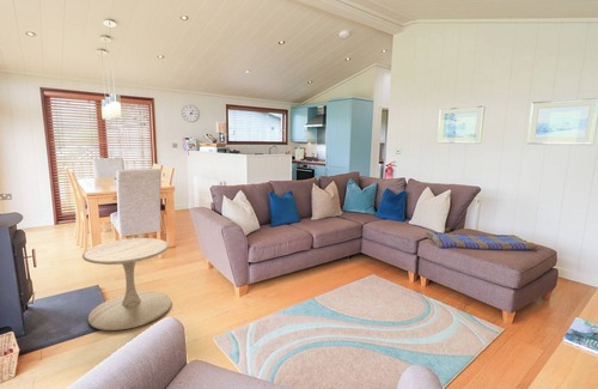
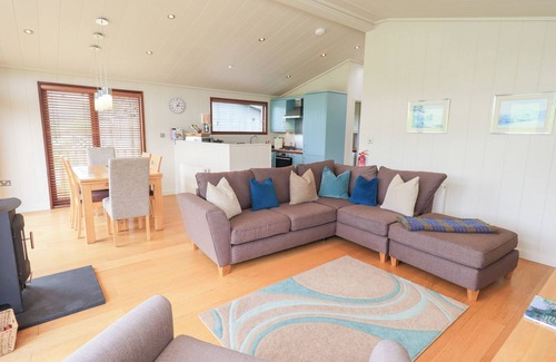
- side table (129, 279)
